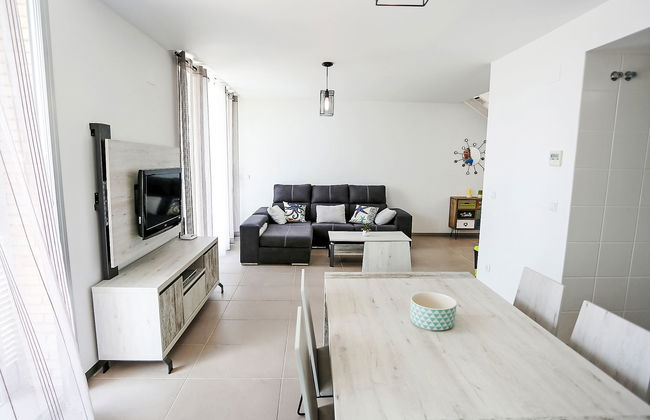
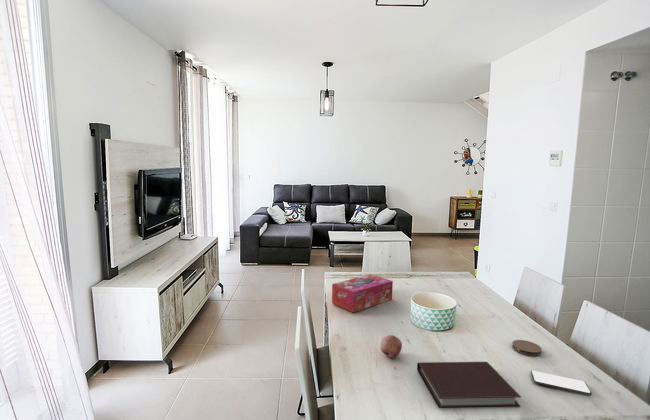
+ smartphone (559, 382)
+ coaster (526, 347)
+ tissue box (362, 291)
+ fruit (390, 345)
+ notebook (464, 382)
